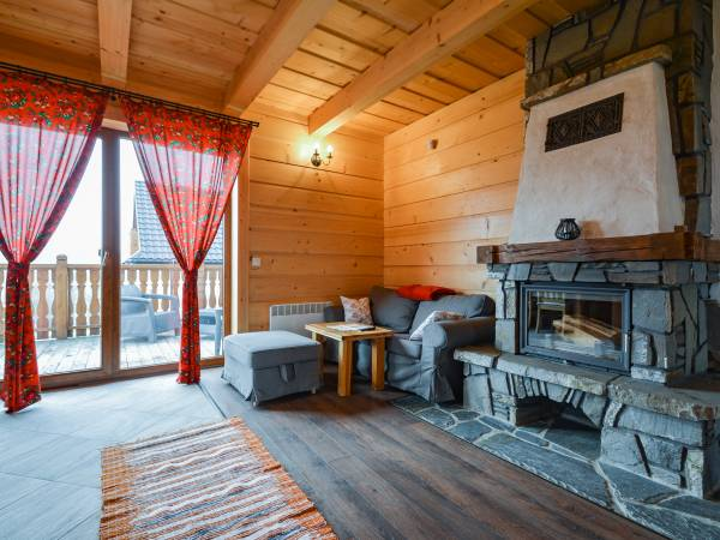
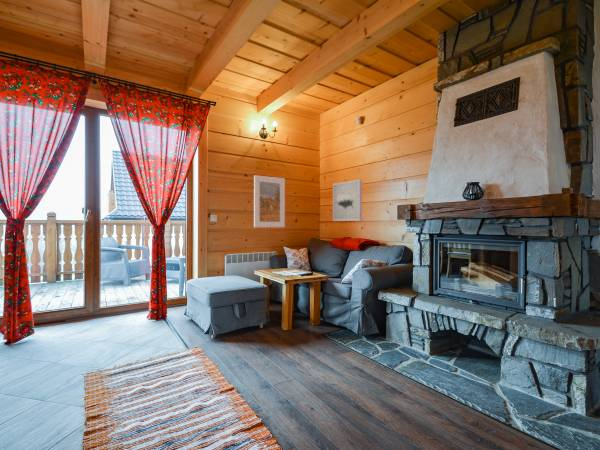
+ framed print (269, 202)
+ wall art (346, 201)
